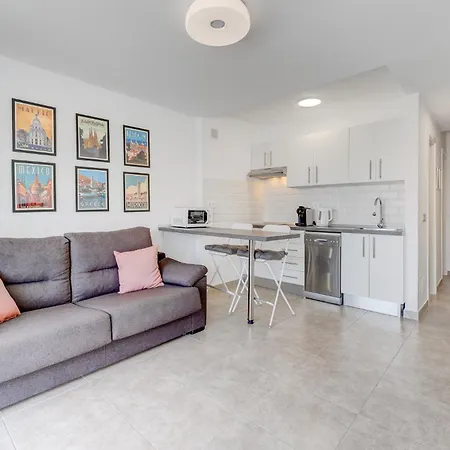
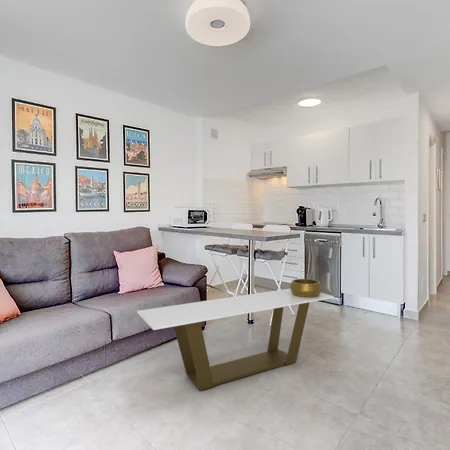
+ coffee table (249, 356)
+ decorative bowl (305, 287)
